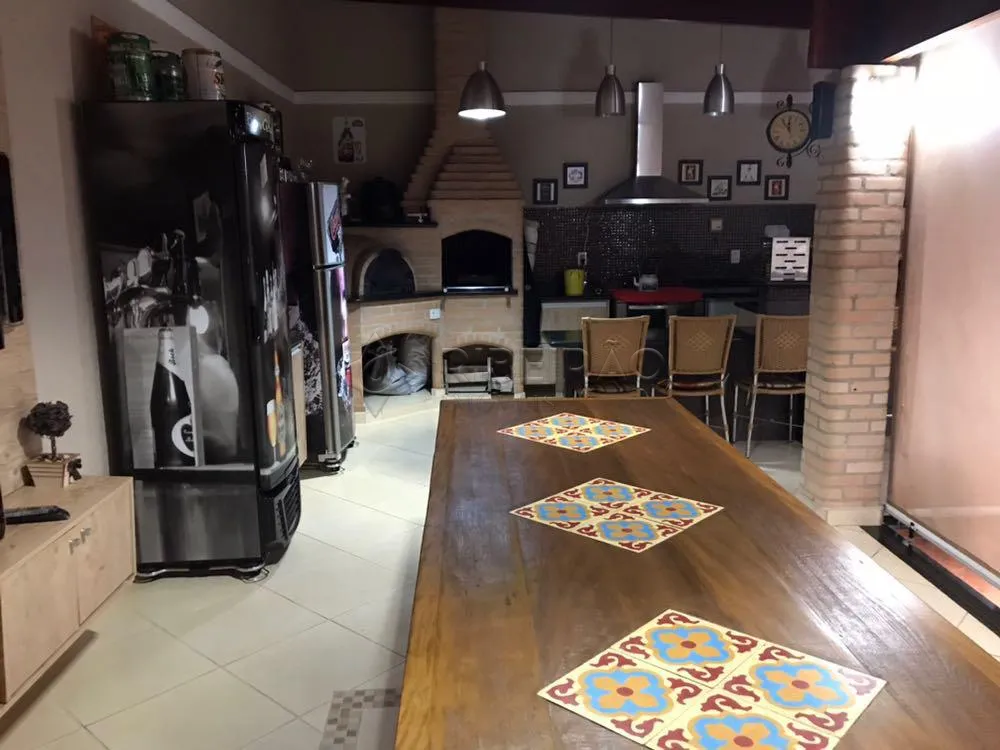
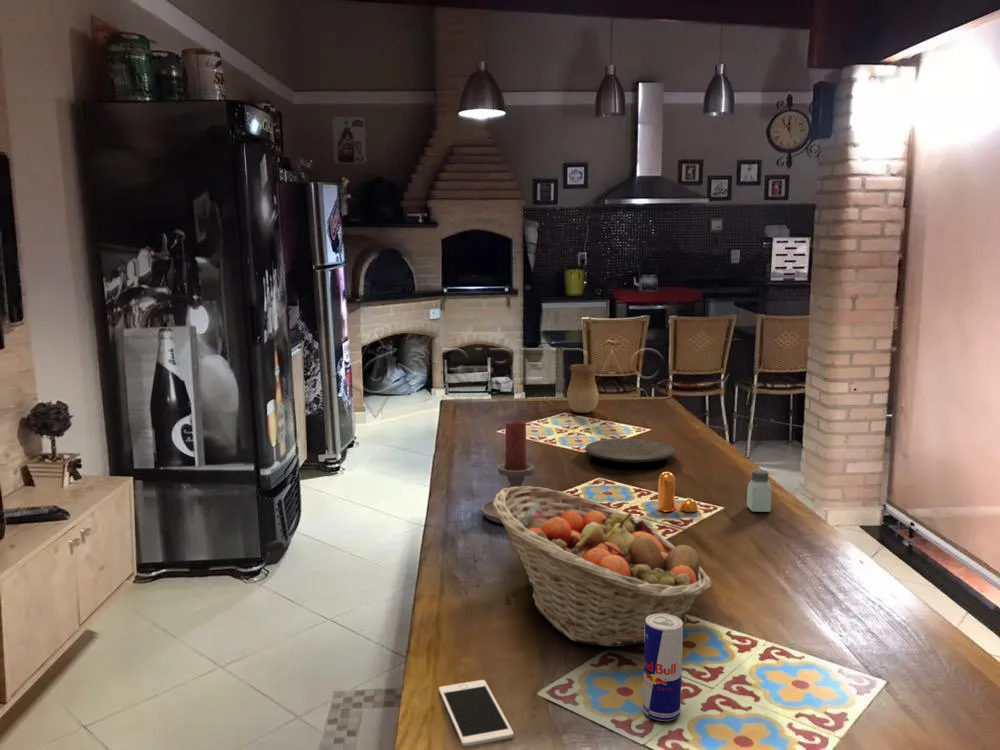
+ cell phone (474, 710)
+ saltshaker (759, 490)
+ pepper shaker (674, 490)
+ fruit basket (597, 554)
+ candle holder (526, 468)
+ ceramic jug (581, 387)
+ beverage can (662, 666)
+ plate (629, 452)
